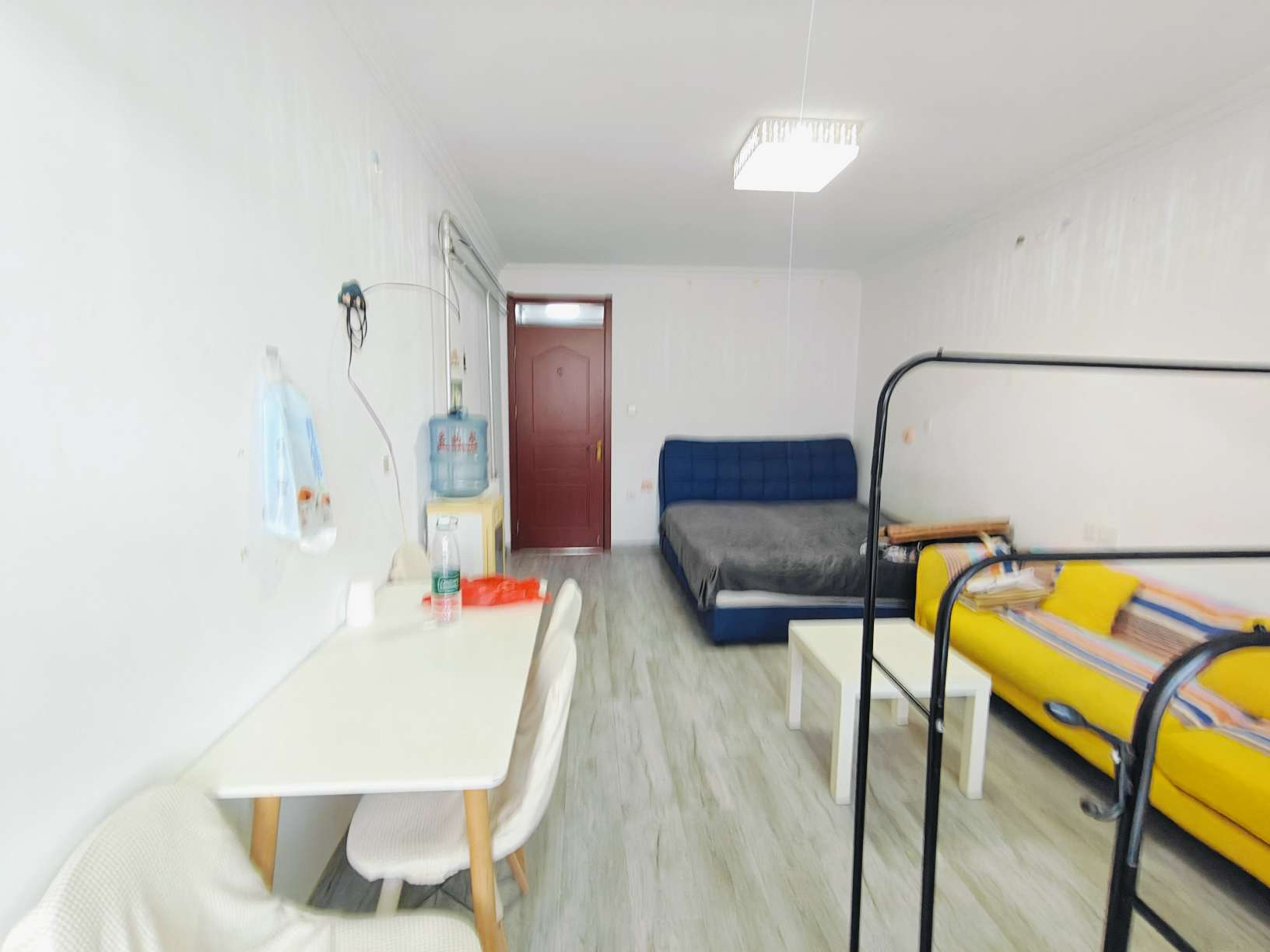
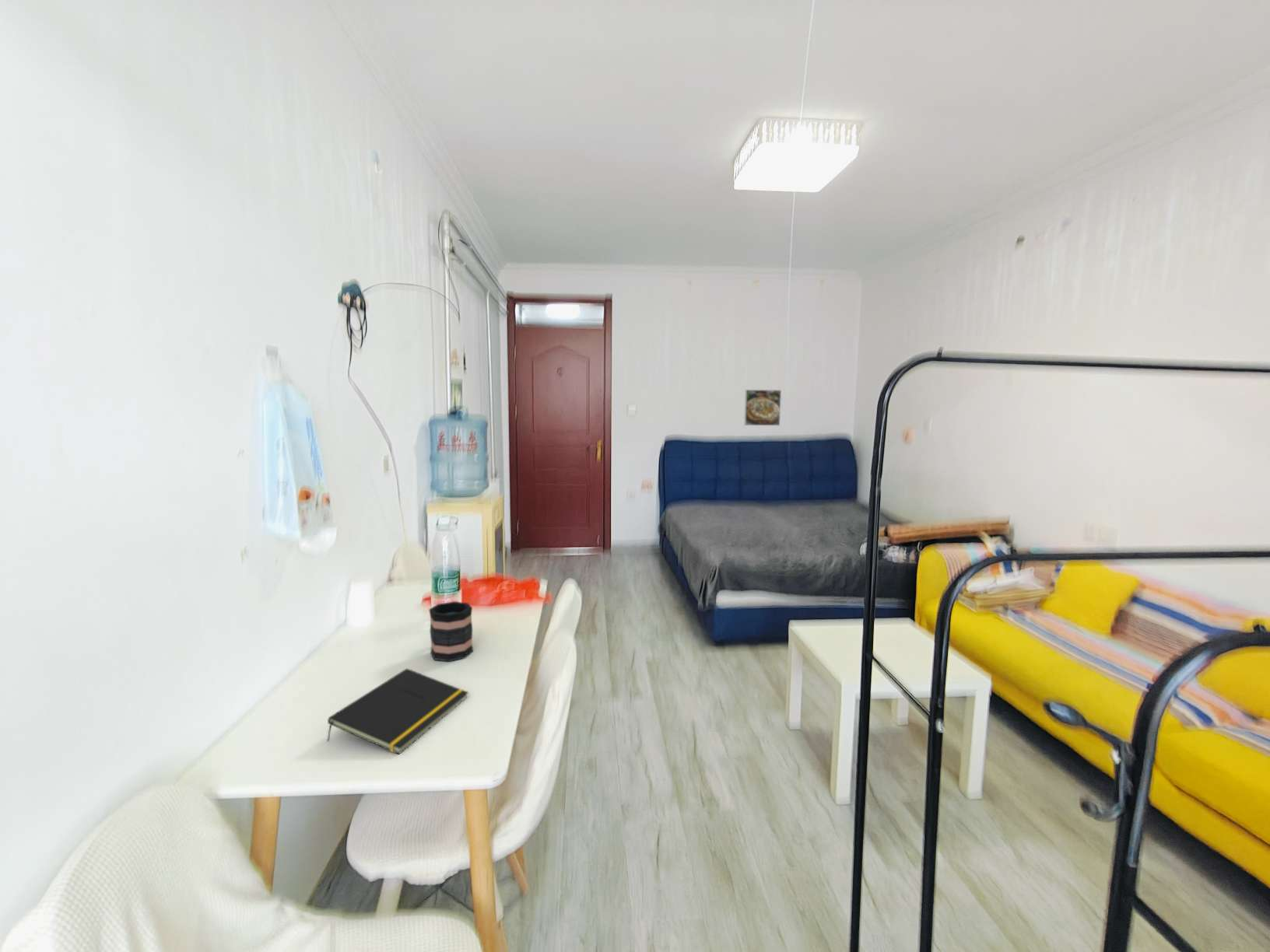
+ mug (452, 627)
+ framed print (762, 408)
+ notepad (403, 706)
